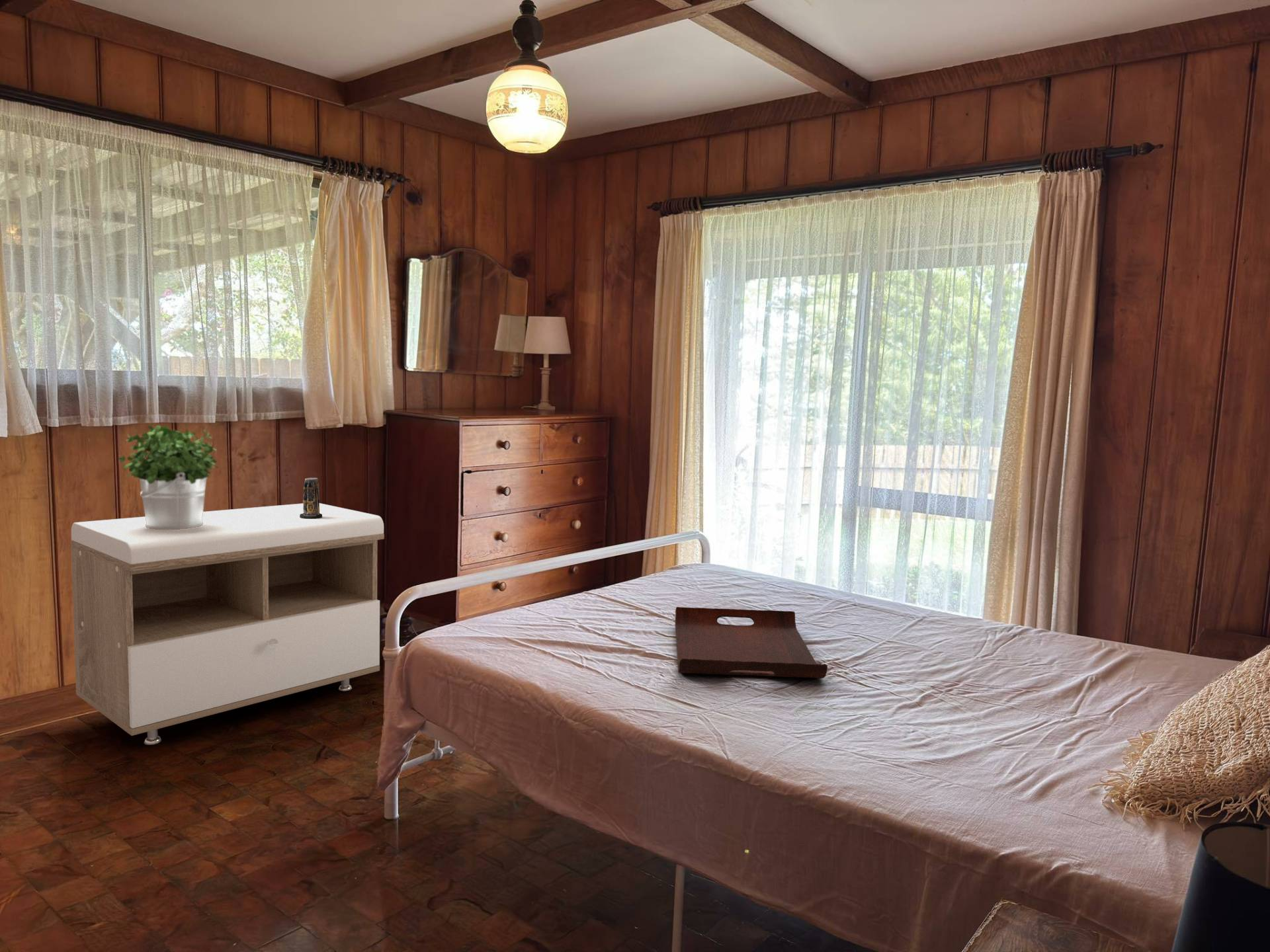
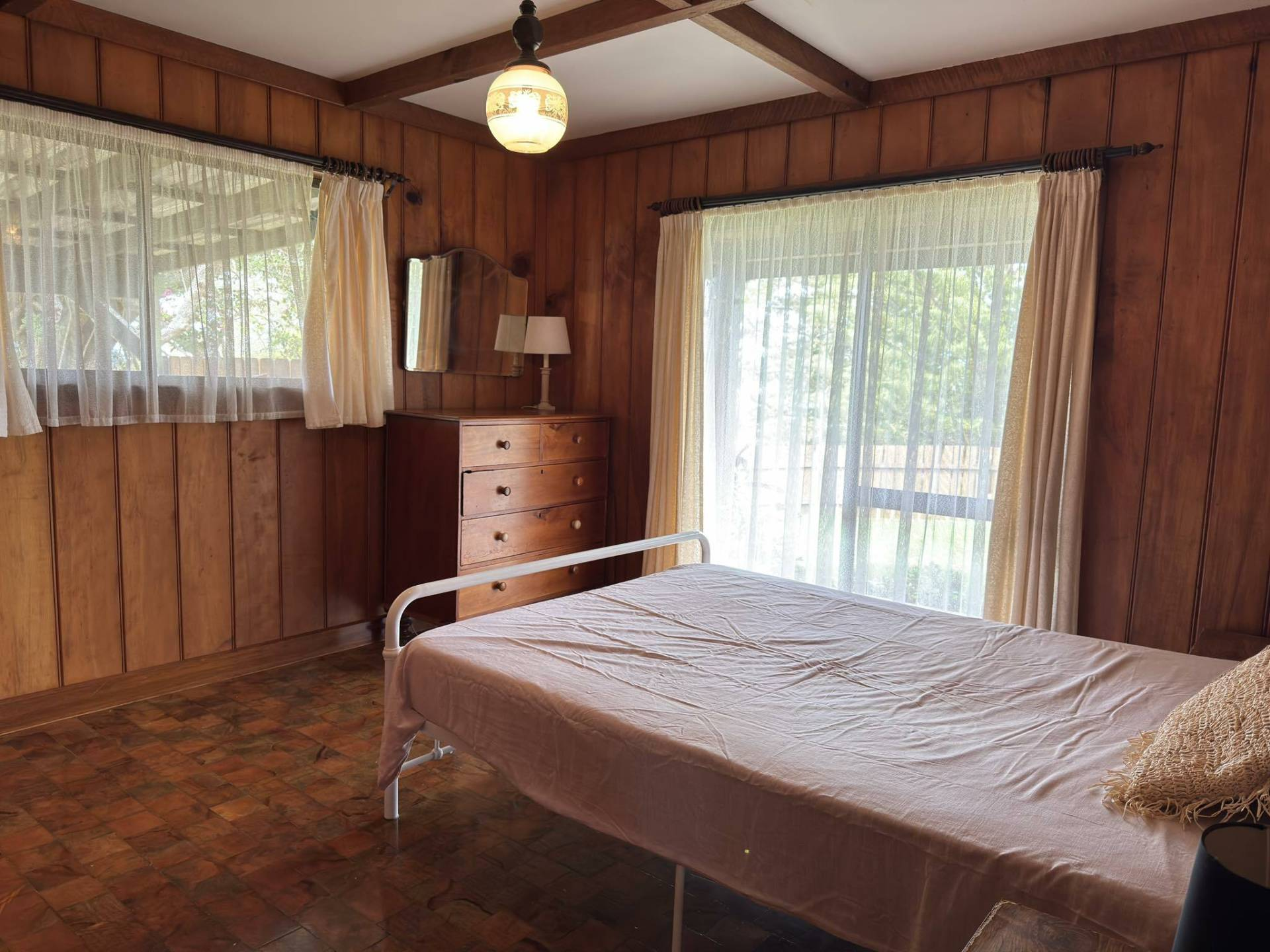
- potted plant (169, 475)
- serving tray (743, 641)
- candle (311, 497)
- storage bench (237, 612)
